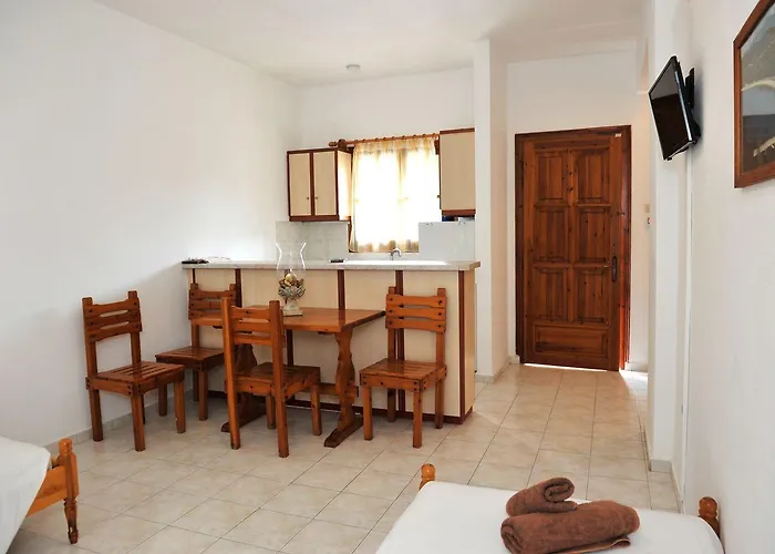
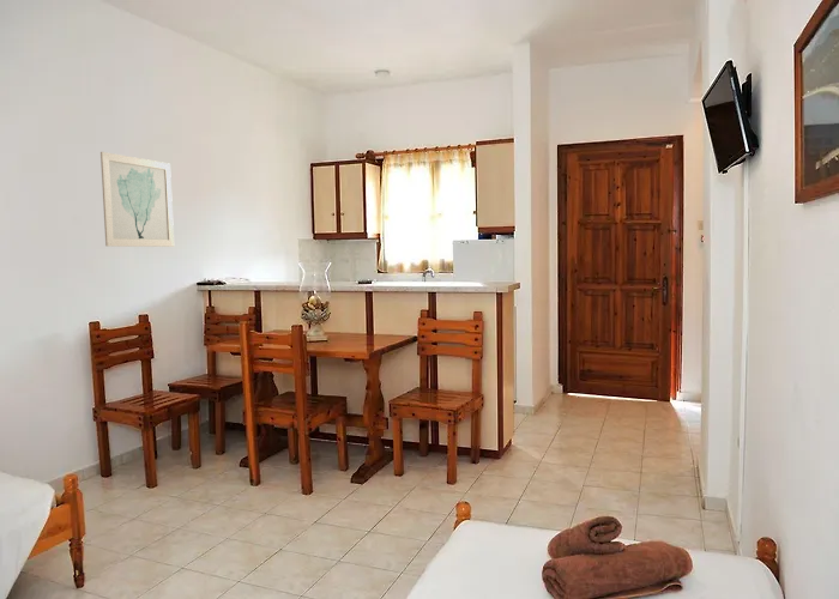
+ wall art (139, 202)
